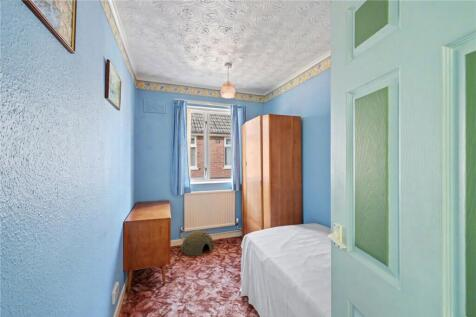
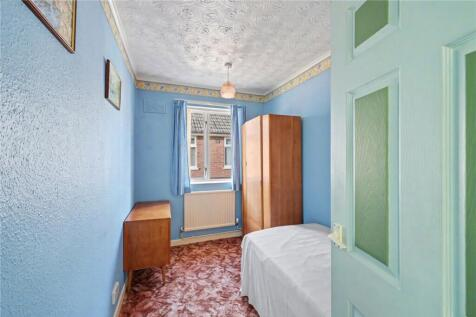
- woven basket (197, 240)
